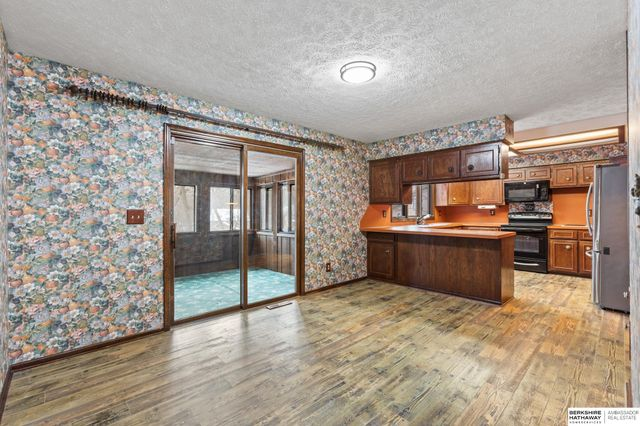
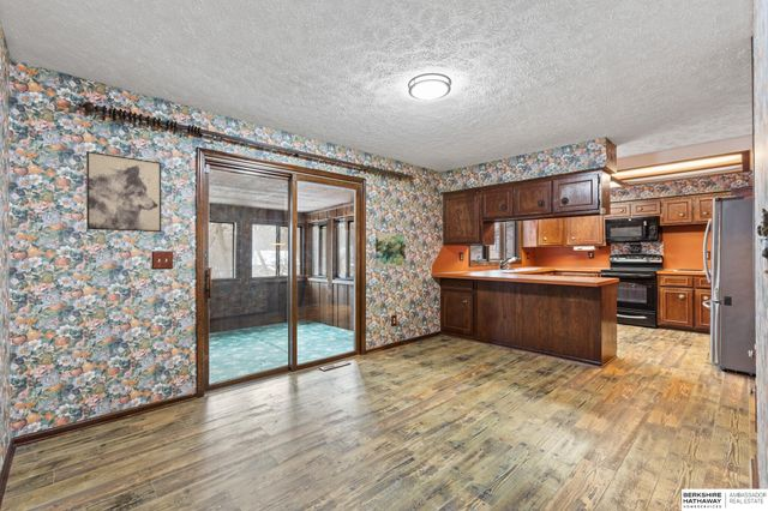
+ wall art (126, 193)
+ wall art (390, 250)
